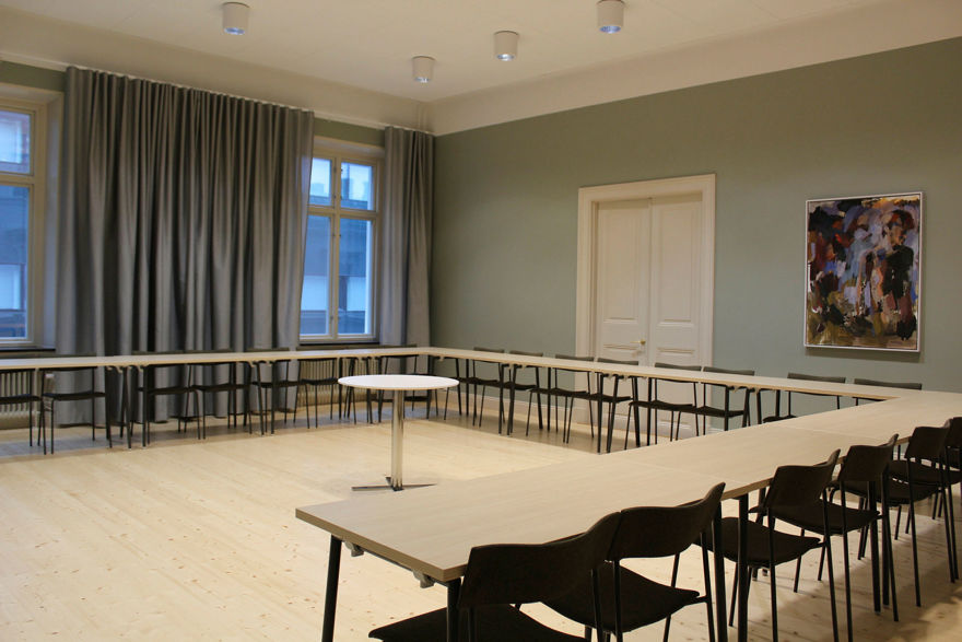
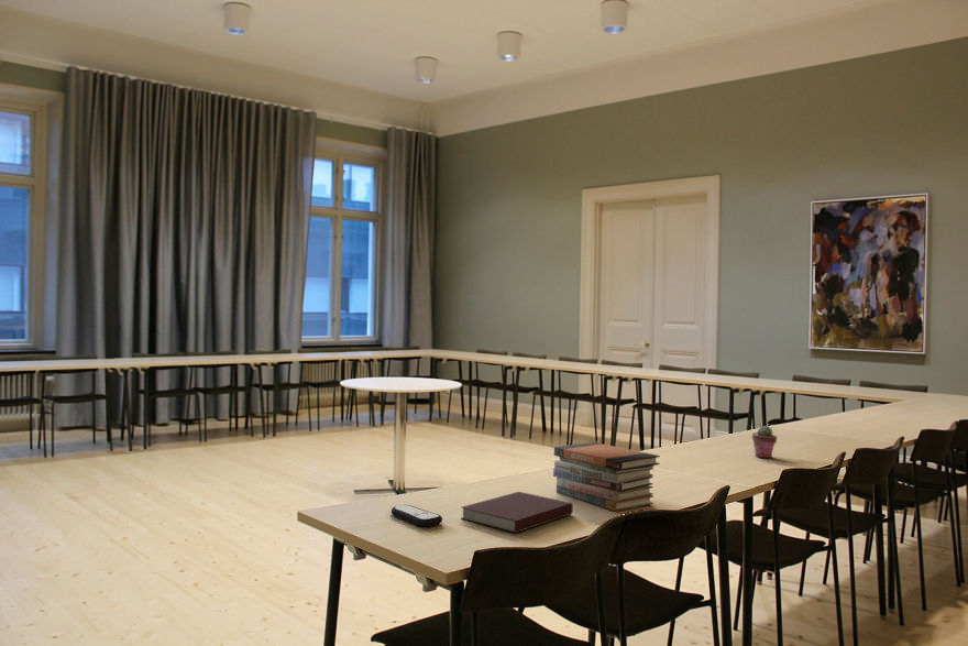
+ book stack (603, 474)
+ potted succulent (763, 440)
+ remote control (415, 514)
+ notebook (517, 511)
